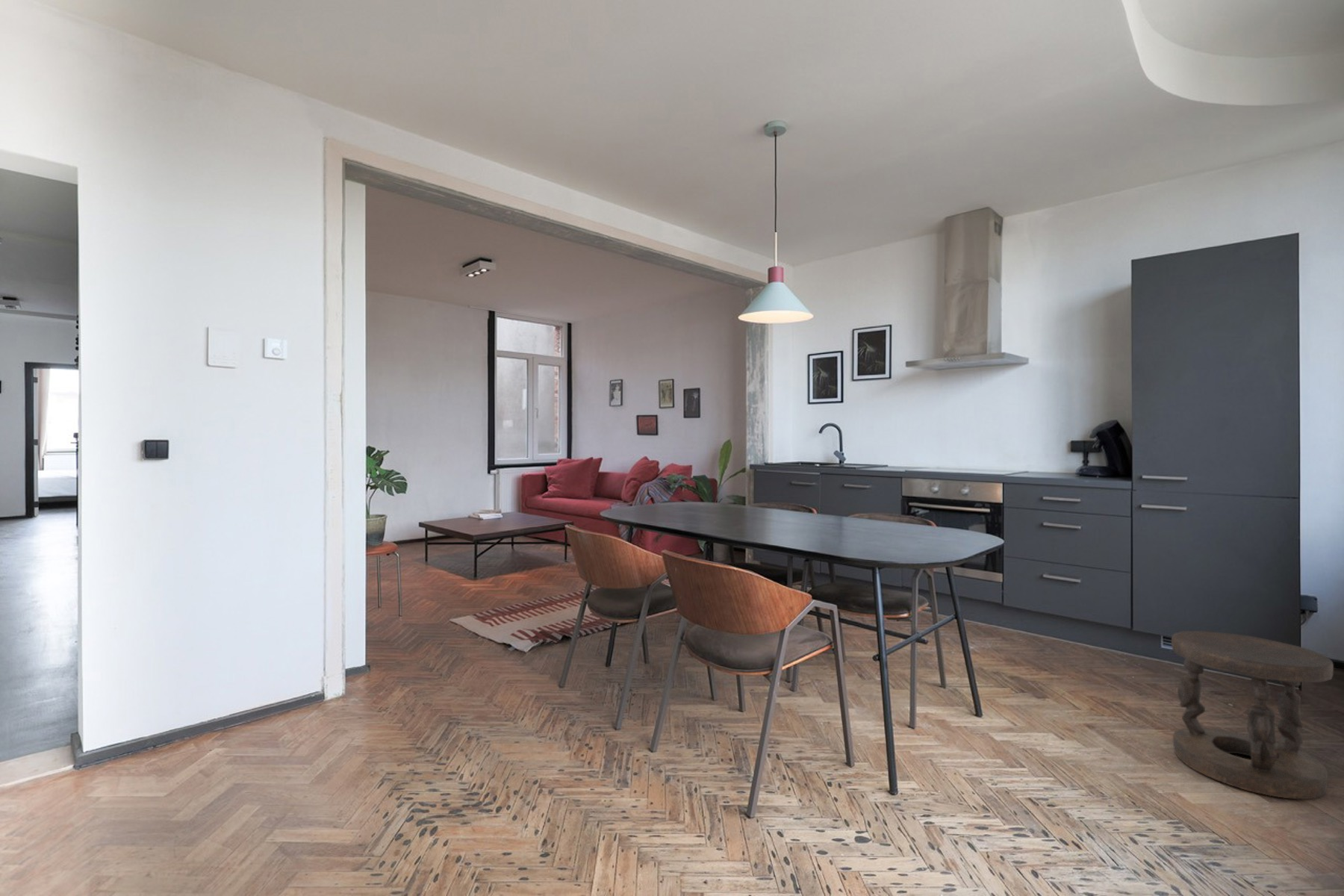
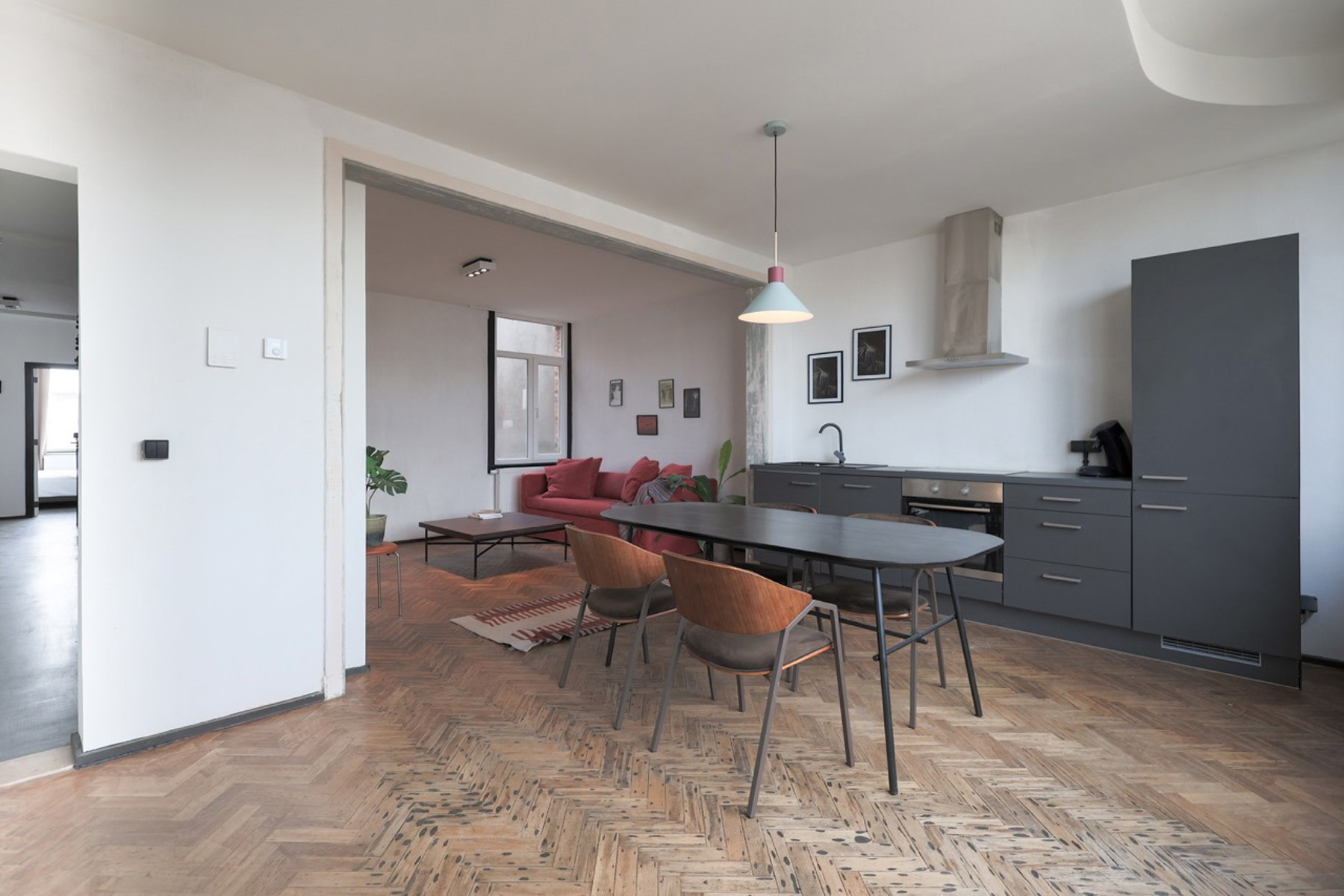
- stool (1248, 708)
